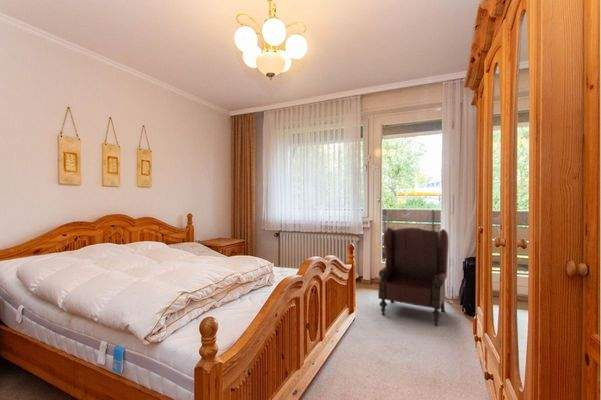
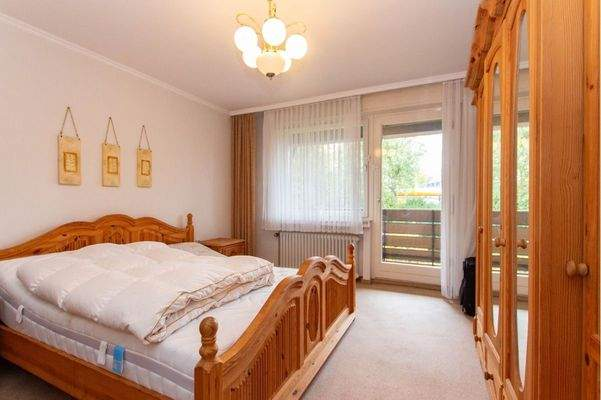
- armchair (412, 270)
